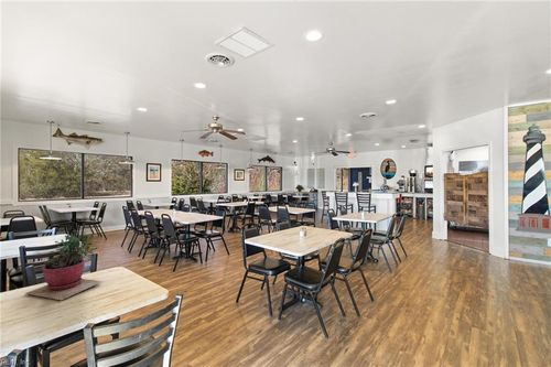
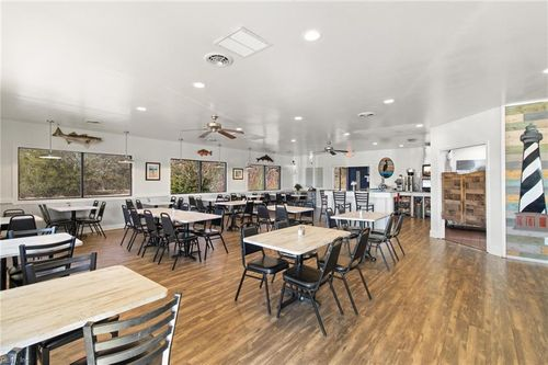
- succulent plant (65, 259)
